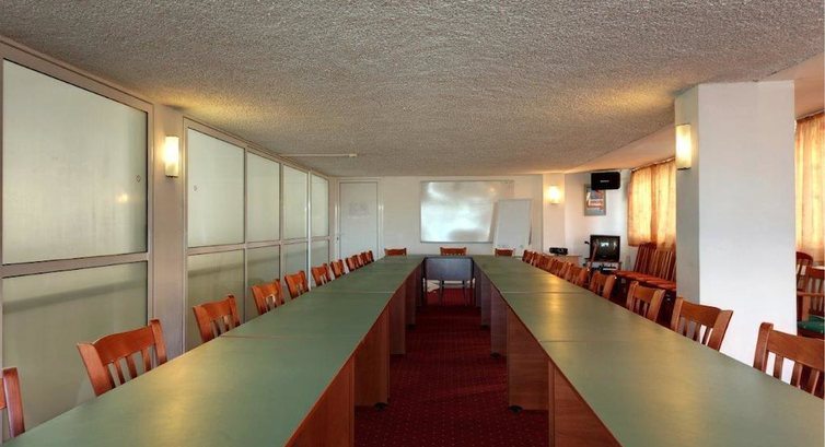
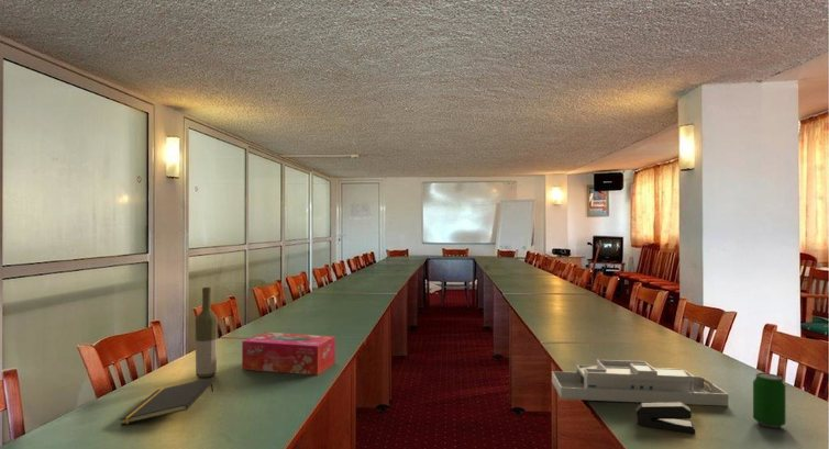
+ bottle (206, 332)
+ beverage can (769, 400)
+ tissue box (289, 352)
+ stapler (664, 414)
+ desk organizer (633, 379)
+ notepad (170, 399)
